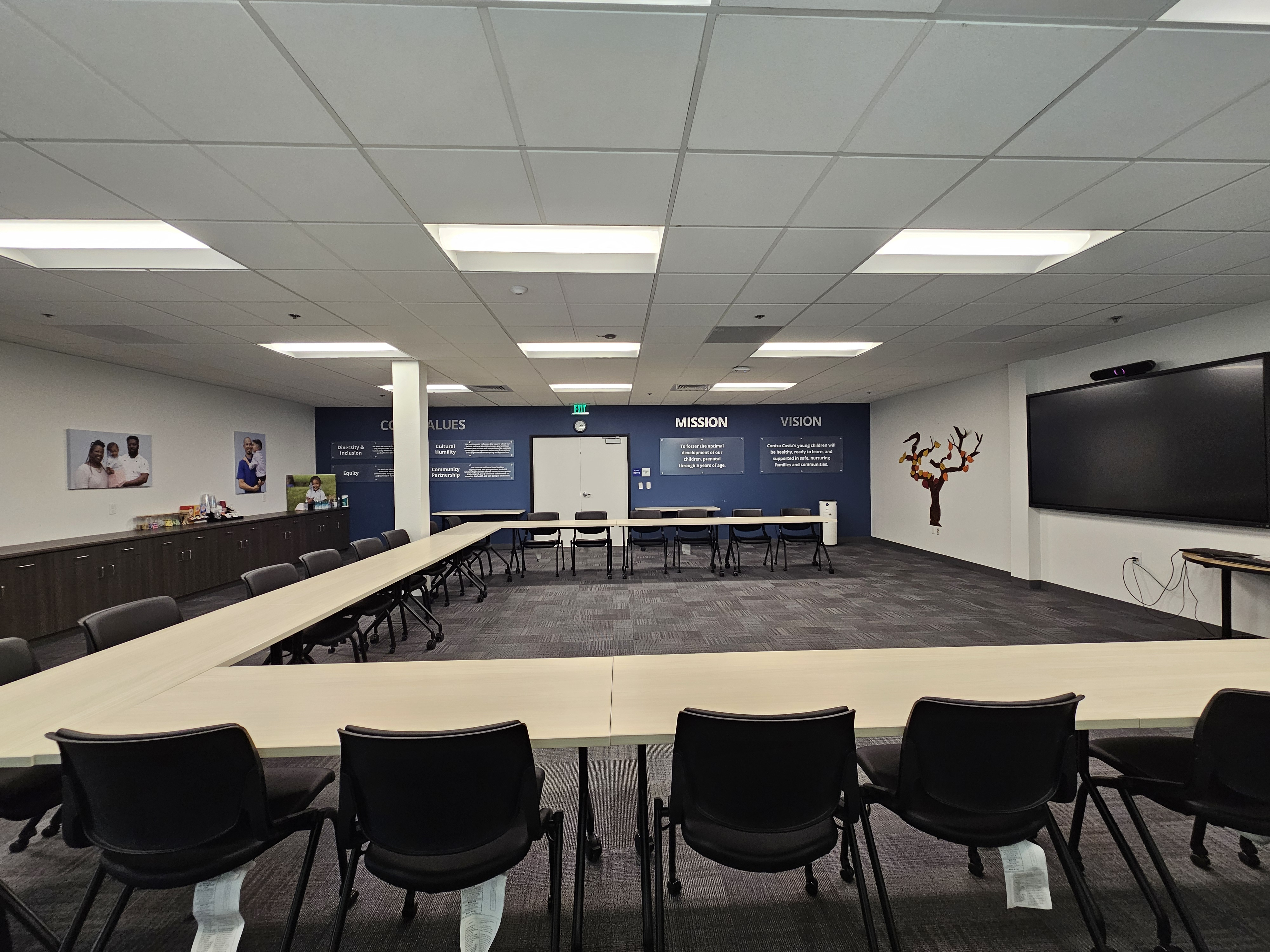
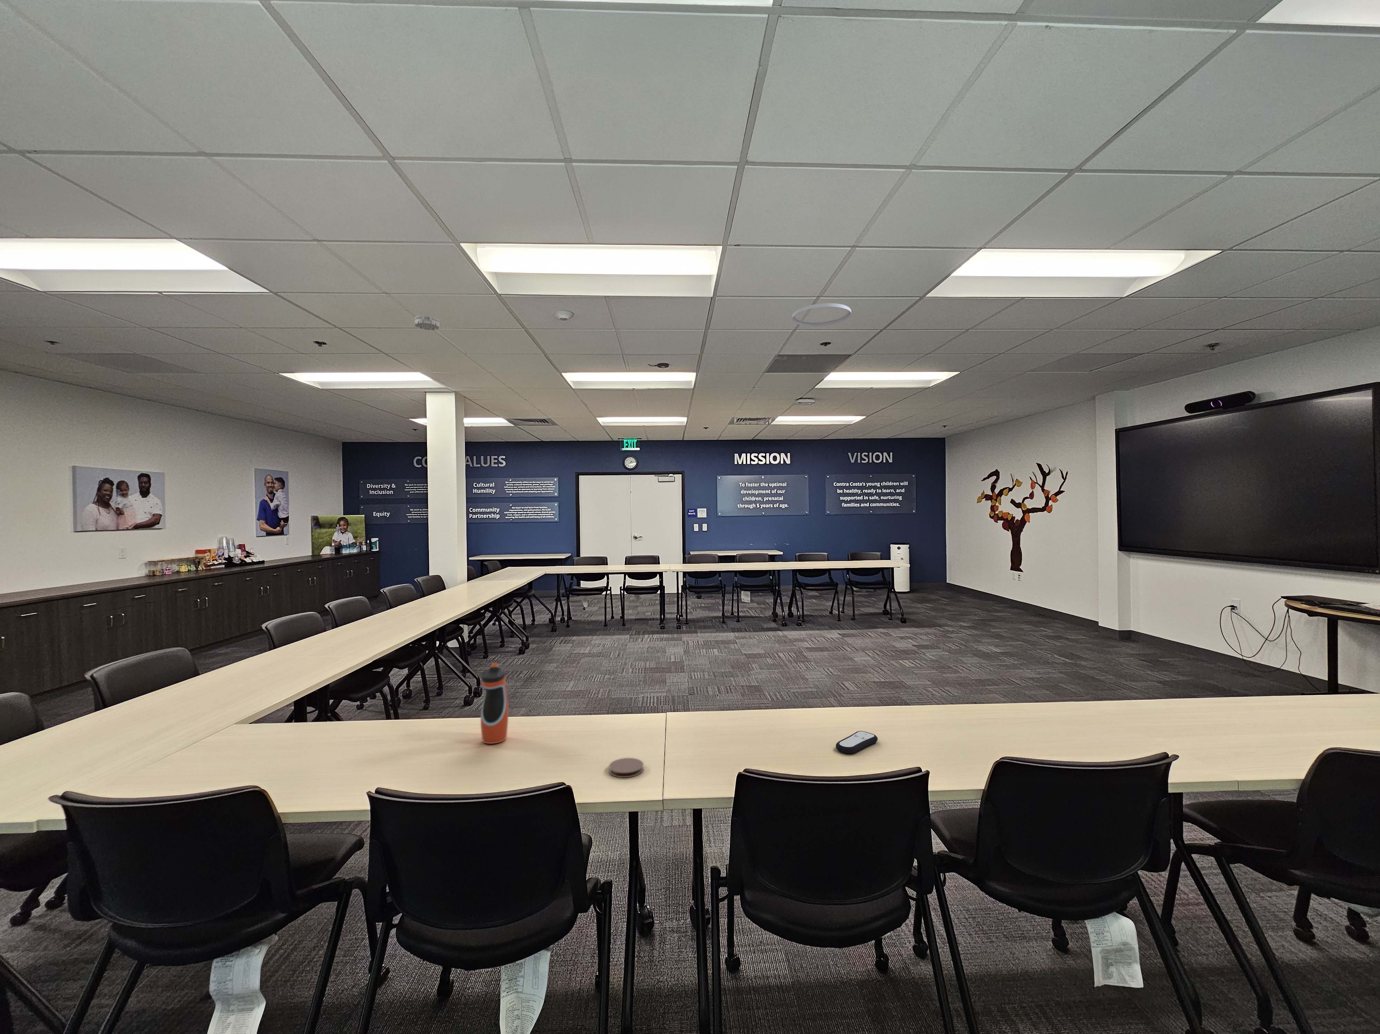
+ smoke detector (427, 323)
+ coaster (626, 767)
+ remote control (856, 742)
+ water bottle (494, 702)
+ ceiling vent (821, 315)
